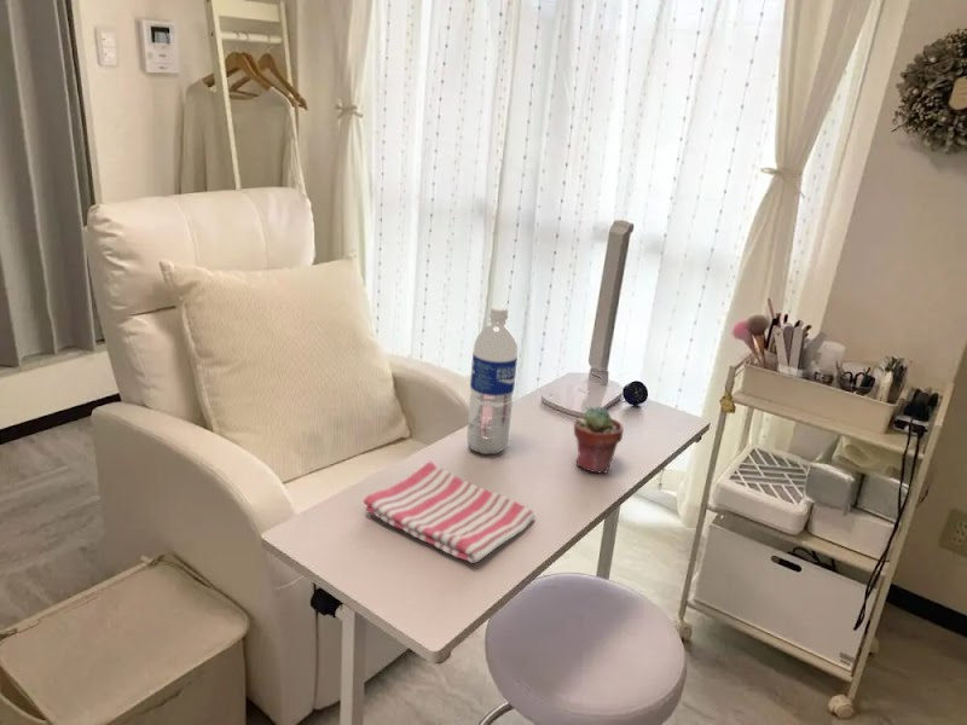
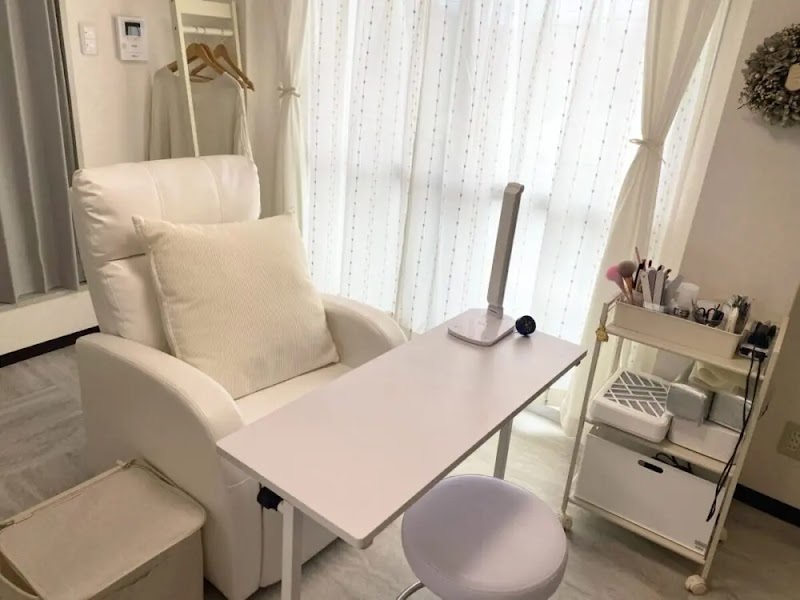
- potted succulent (597, 436)
- water bottle (492, 379)
- dish towel (450, 507)
